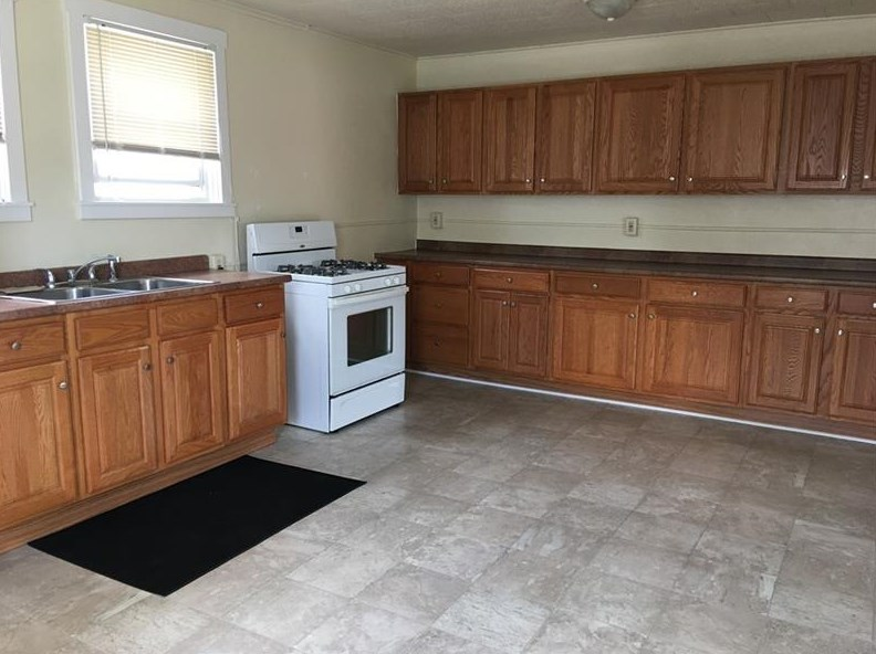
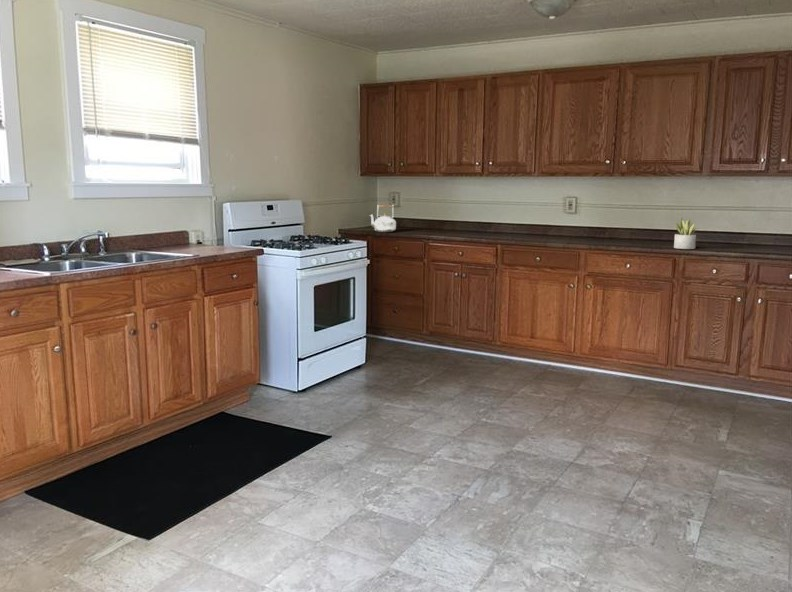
+ succulent plant (685, 232)
+ kettle (382, 218)
